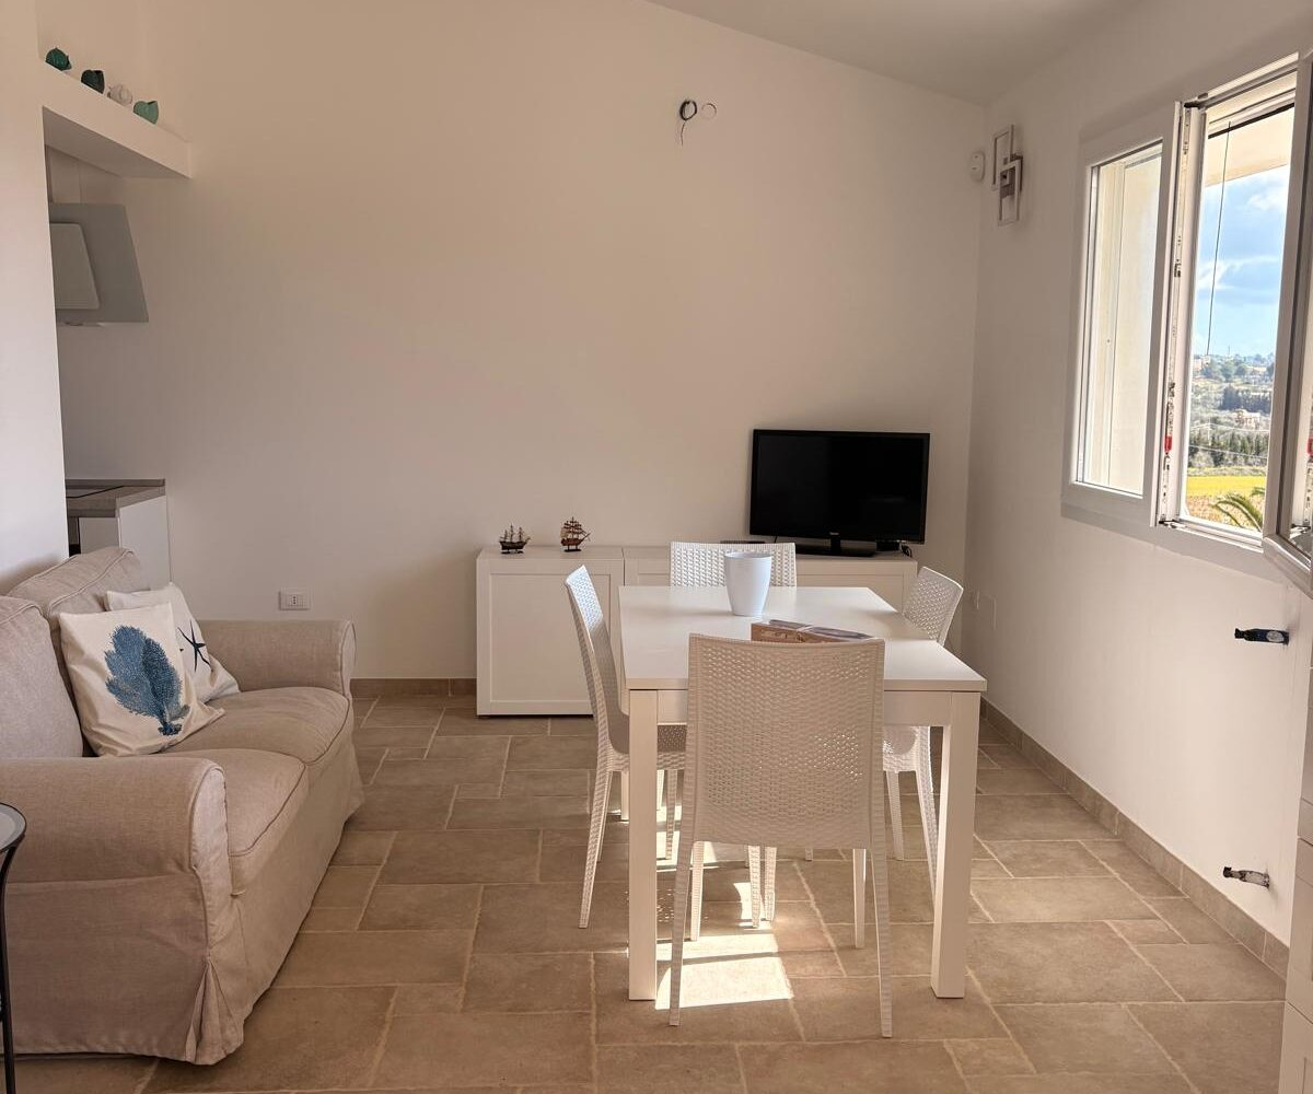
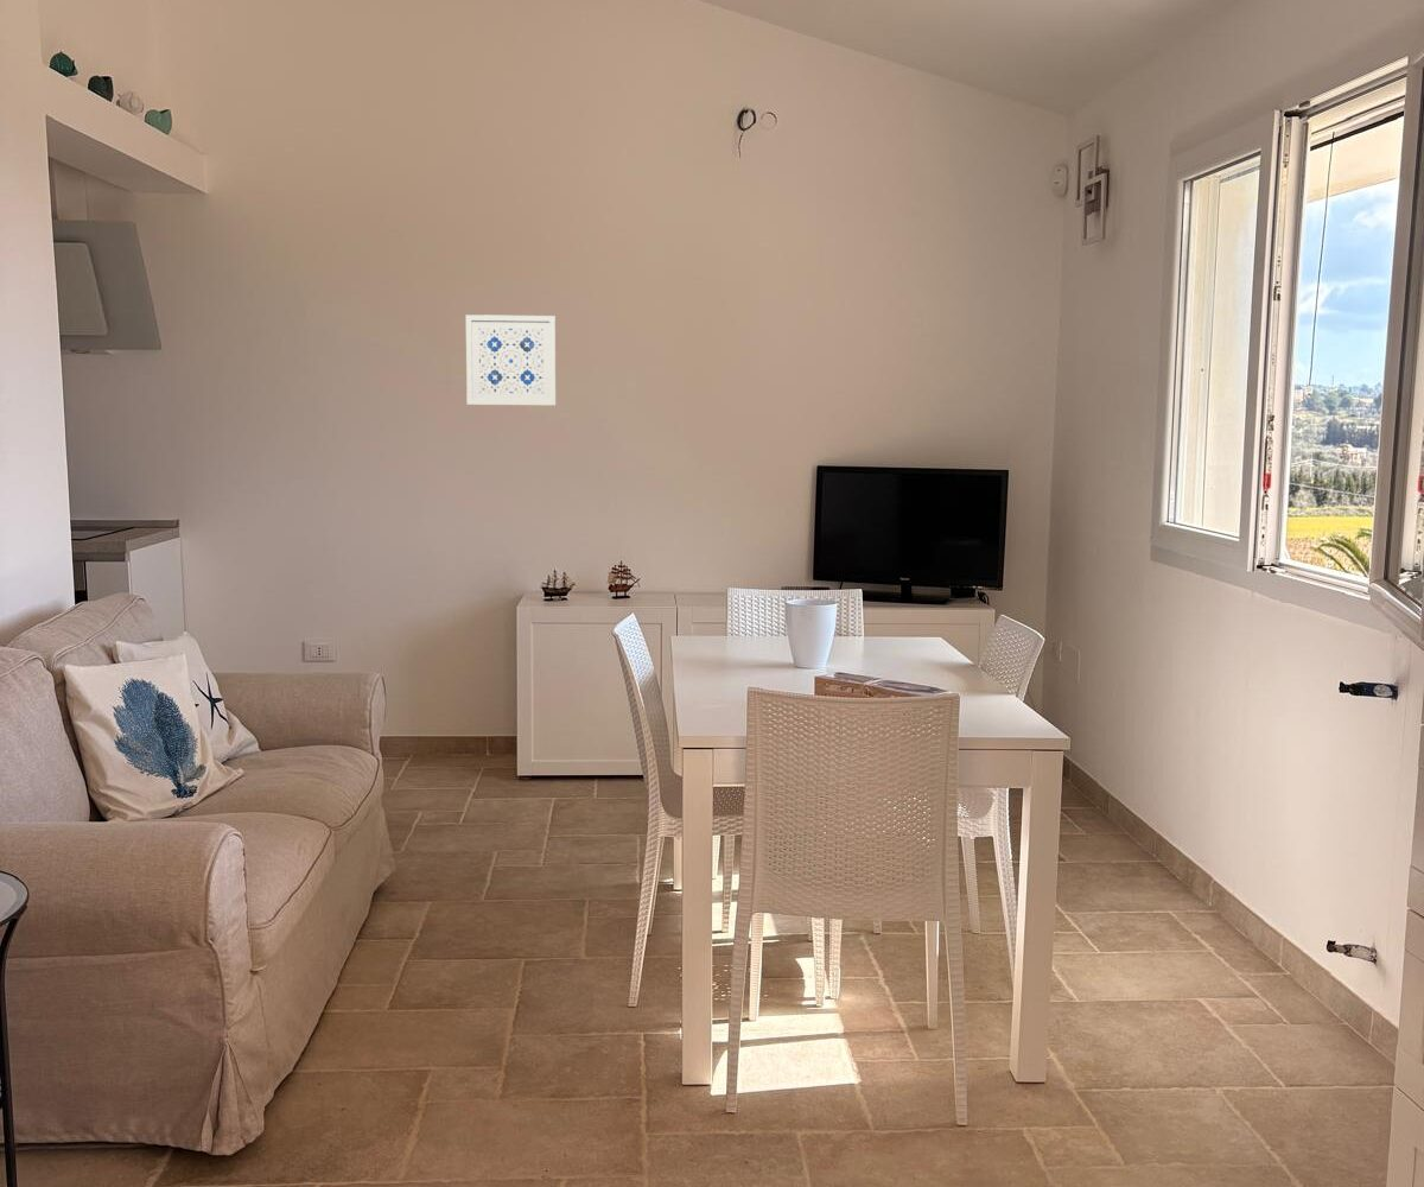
+ wall art (510, 360)
